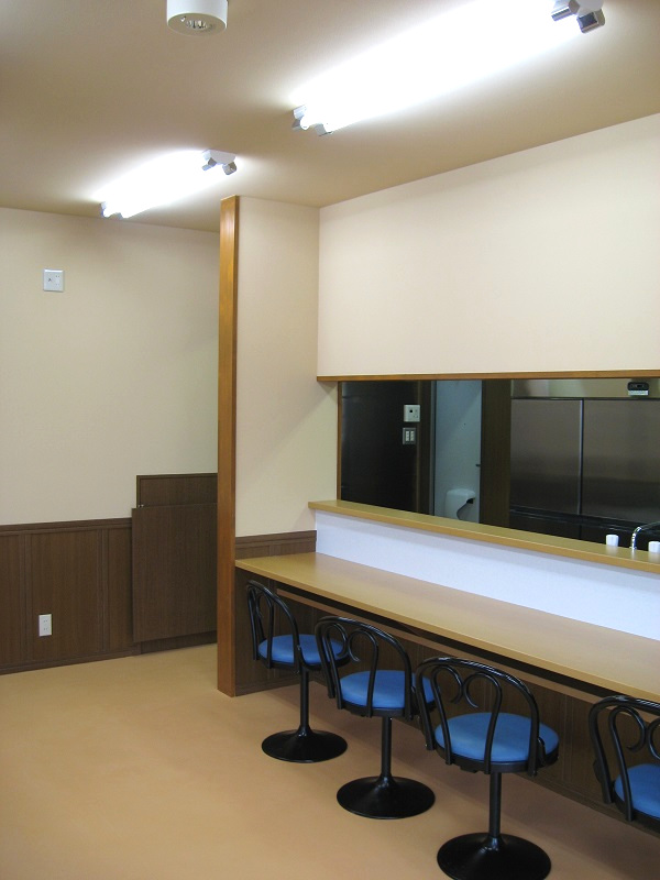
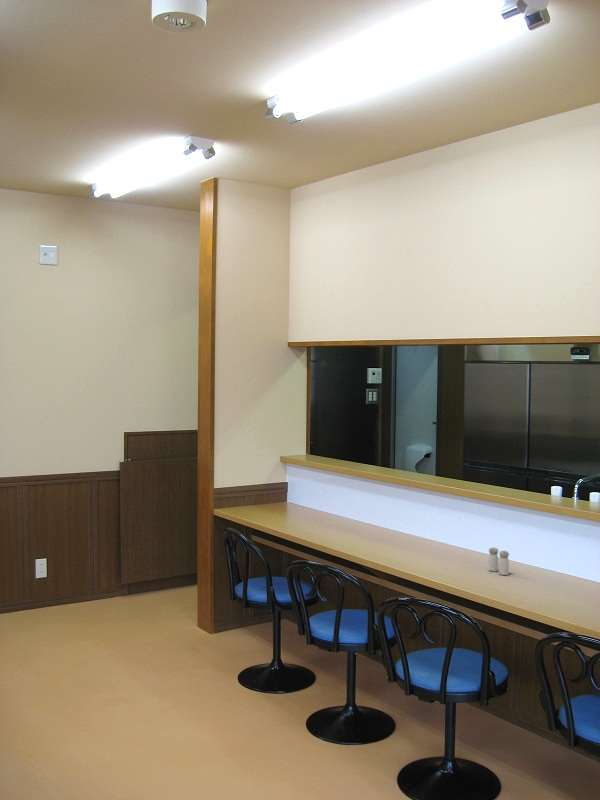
+ salt and pepper shaker (499, 560)
